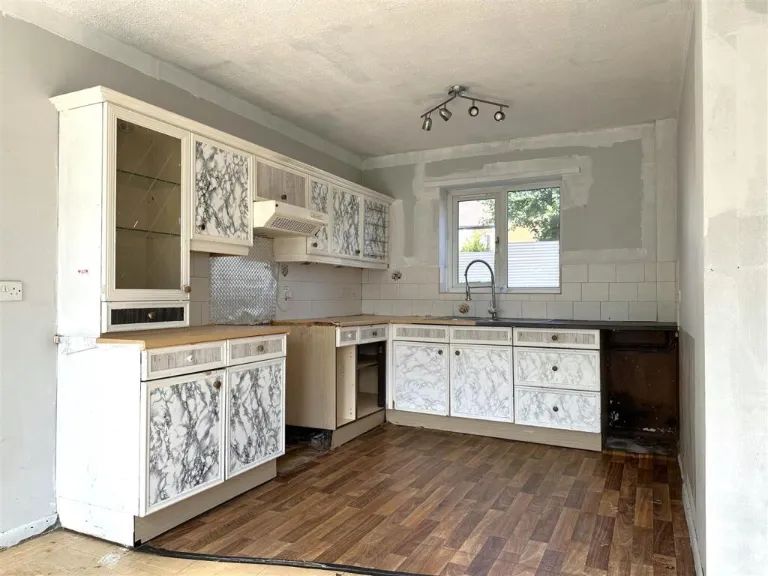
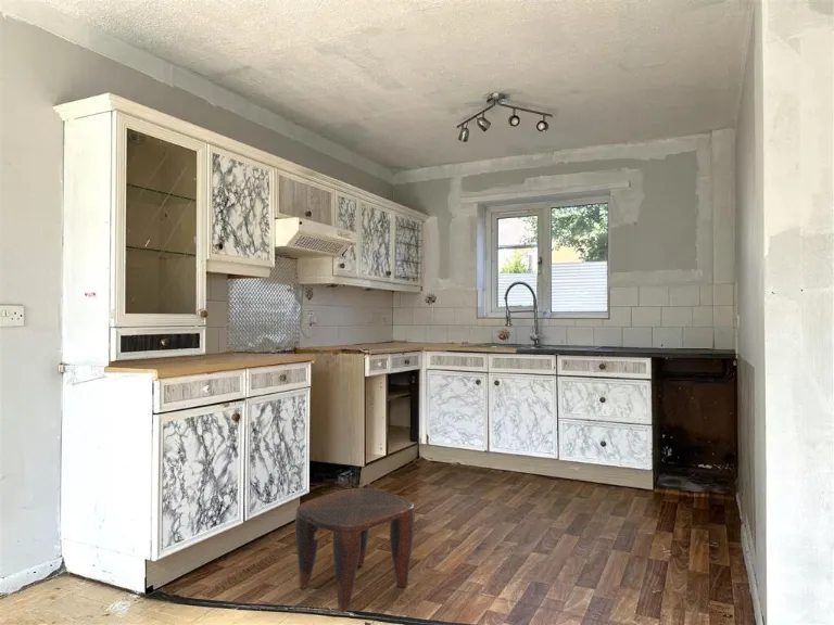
+ stool (355, 545)
